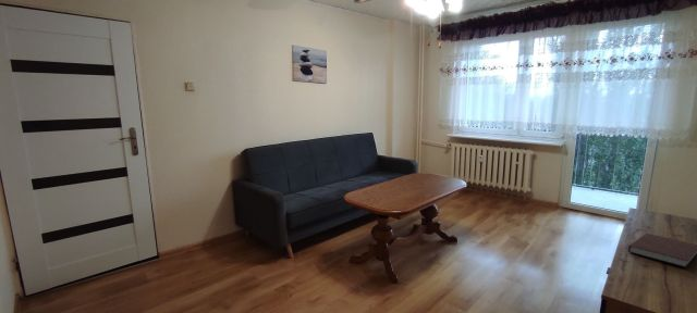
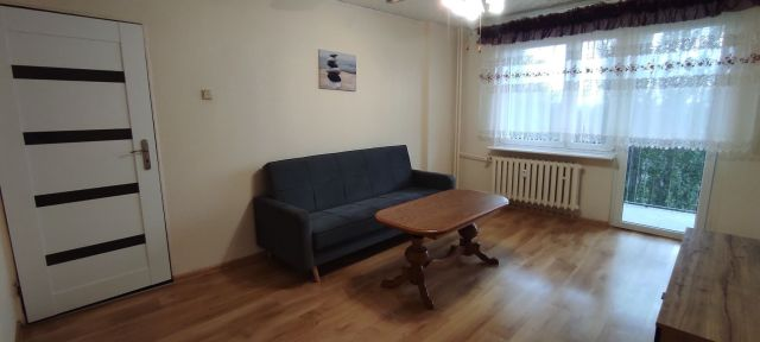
- notebook (663, 248)
